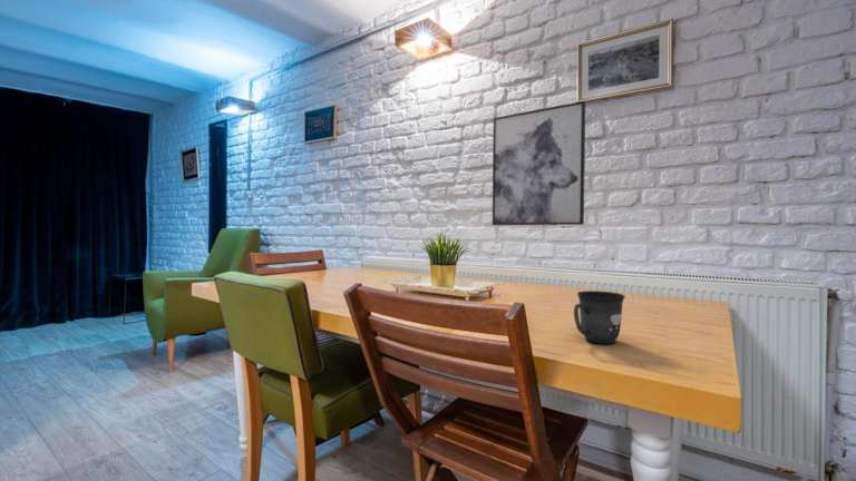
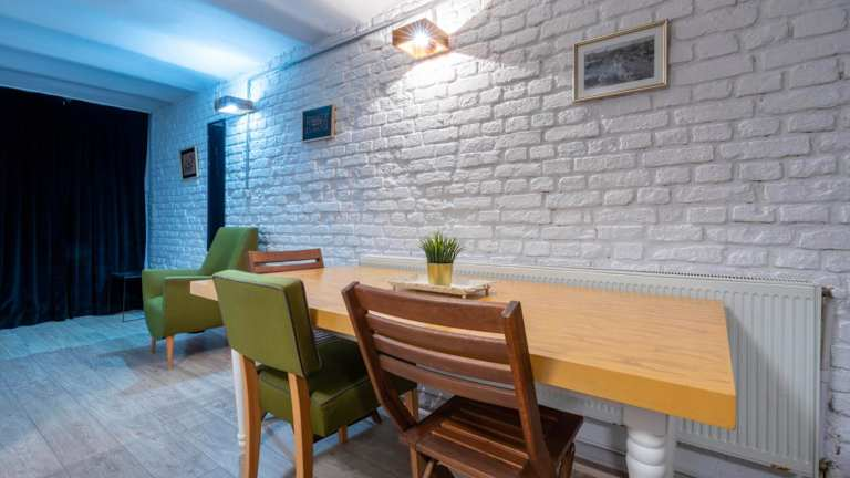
- wall art (535, 167)
- mug (594, 317)
